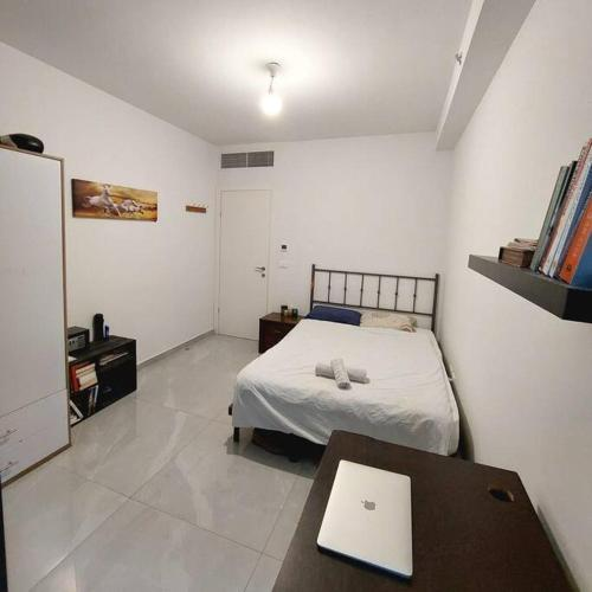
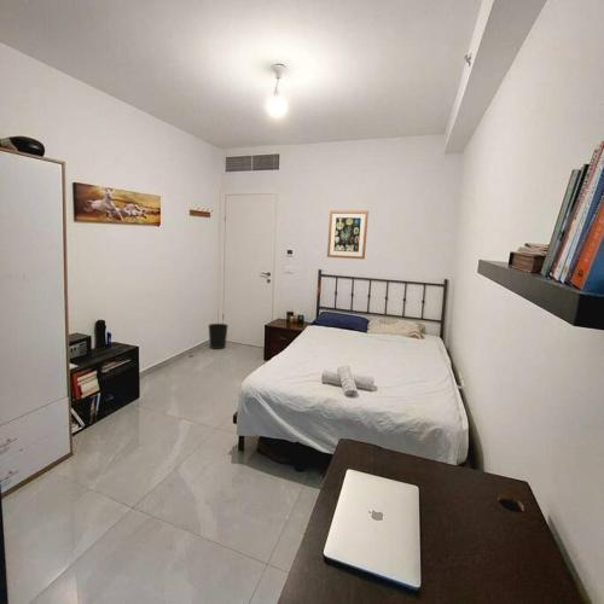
+ wastebasket (217, 336)
+ wall art (347, 234)
